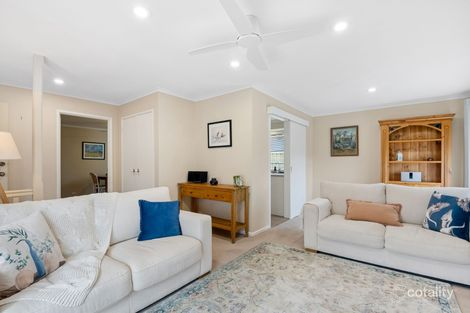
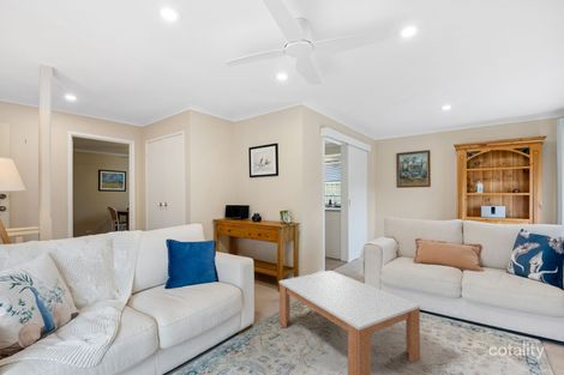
+ coffee table (341, 314)
